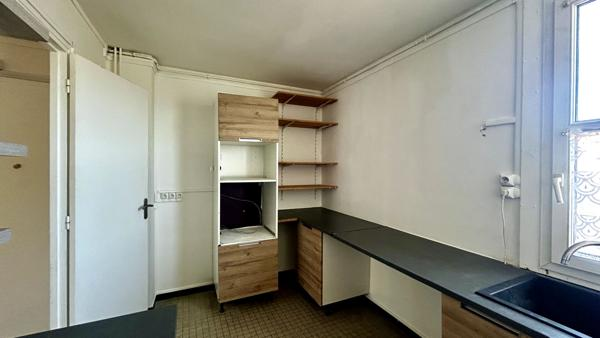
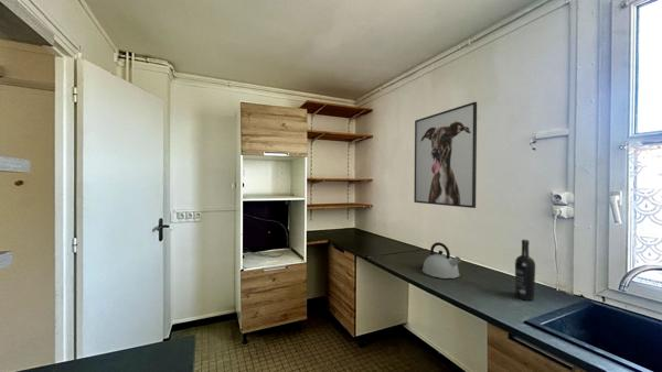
+ kettle (441, 258)
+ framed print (441, 158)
+ wine bottle (524, 269)
